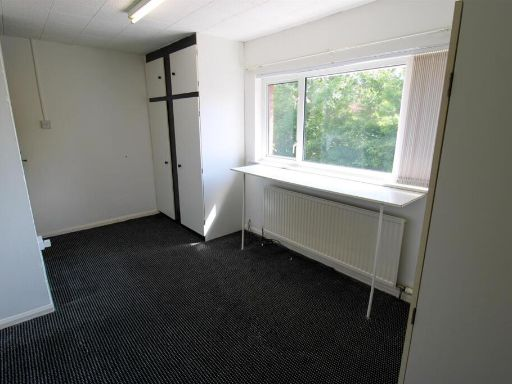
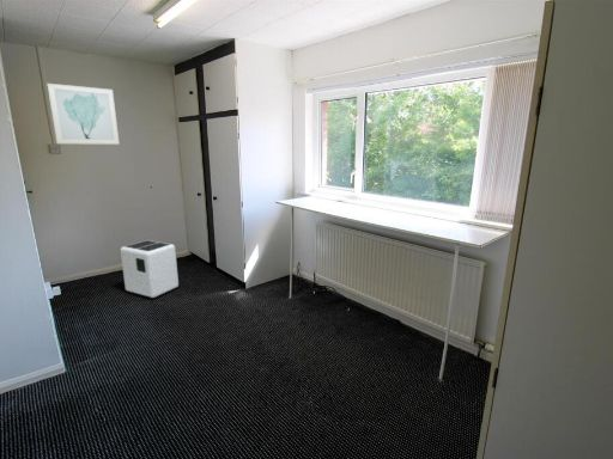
+ air purifier (150, 268)
+ wall art (85, 115)
